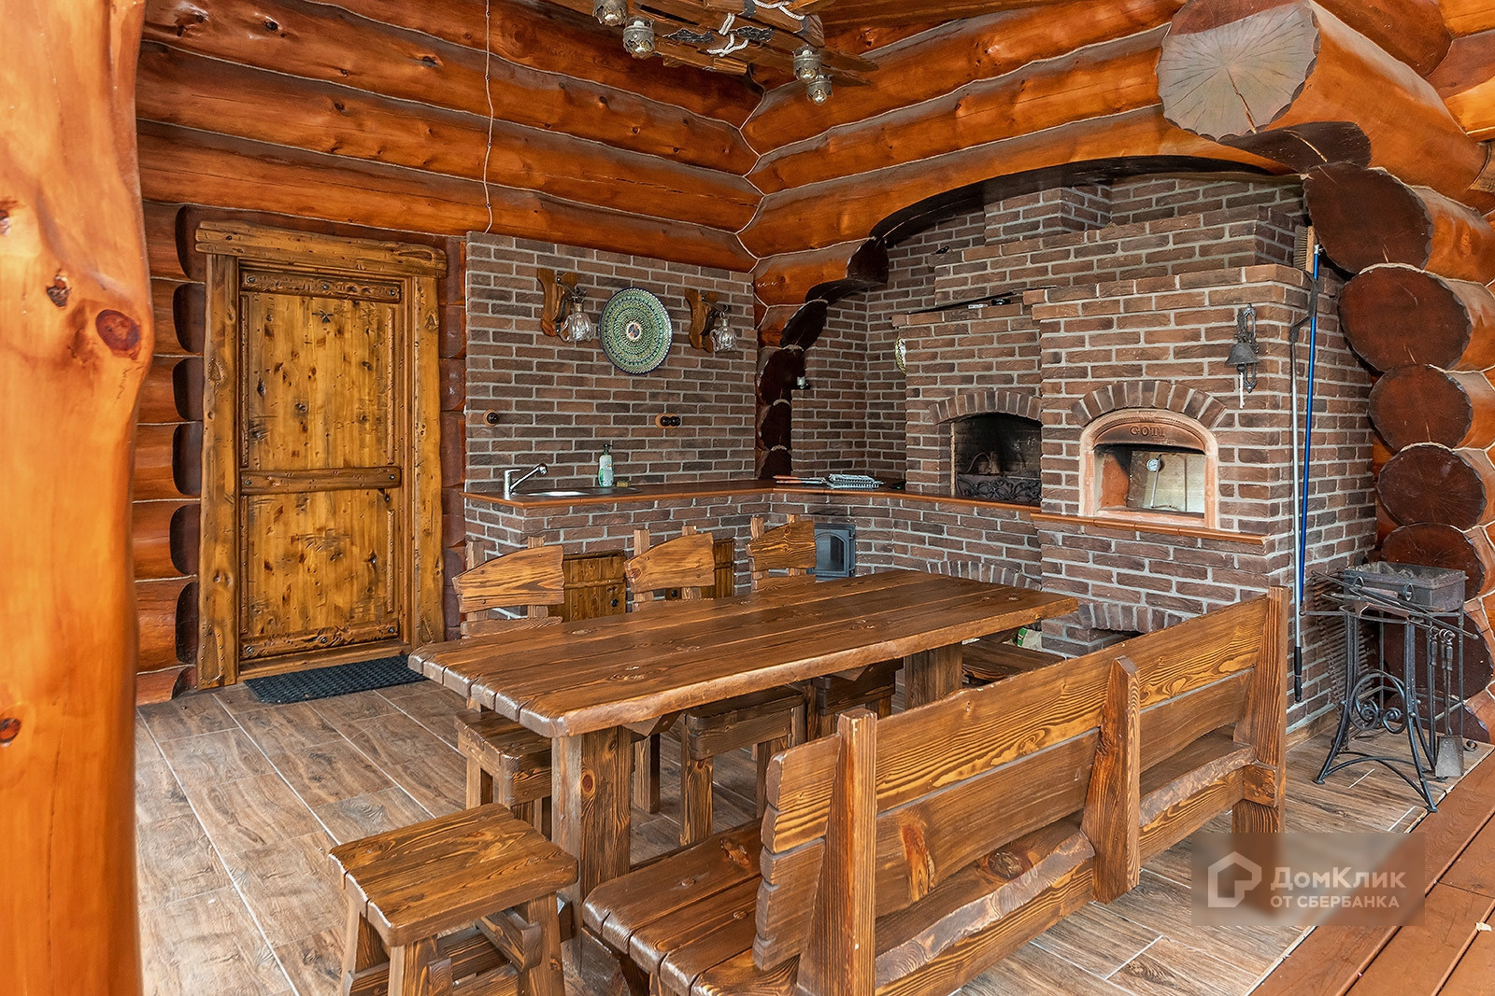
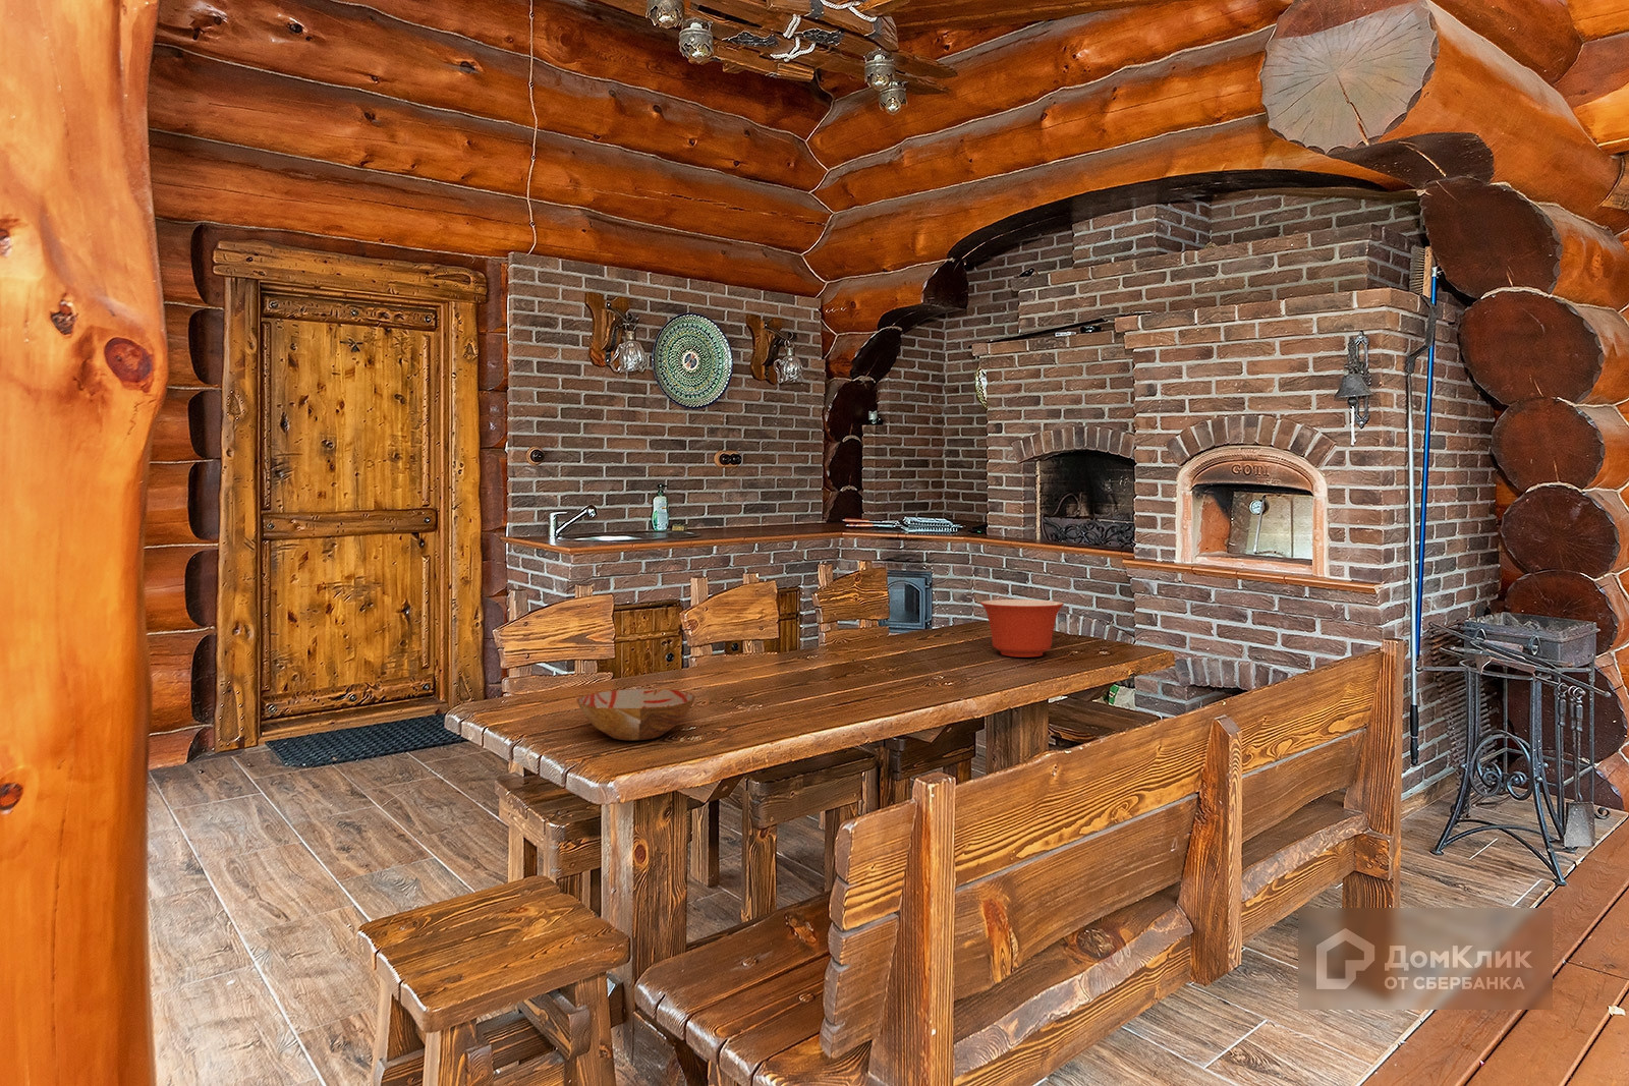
+ bowl (636, 715)
+ mixing bowl (1022, 628)
